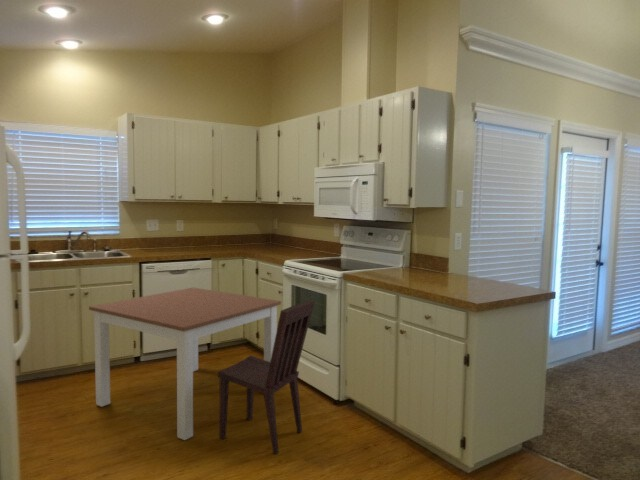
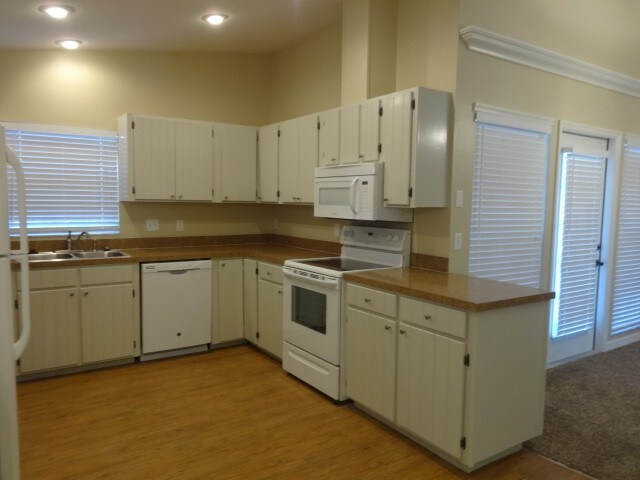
- dining chair (266, 369)
- dining table (189, 351)
